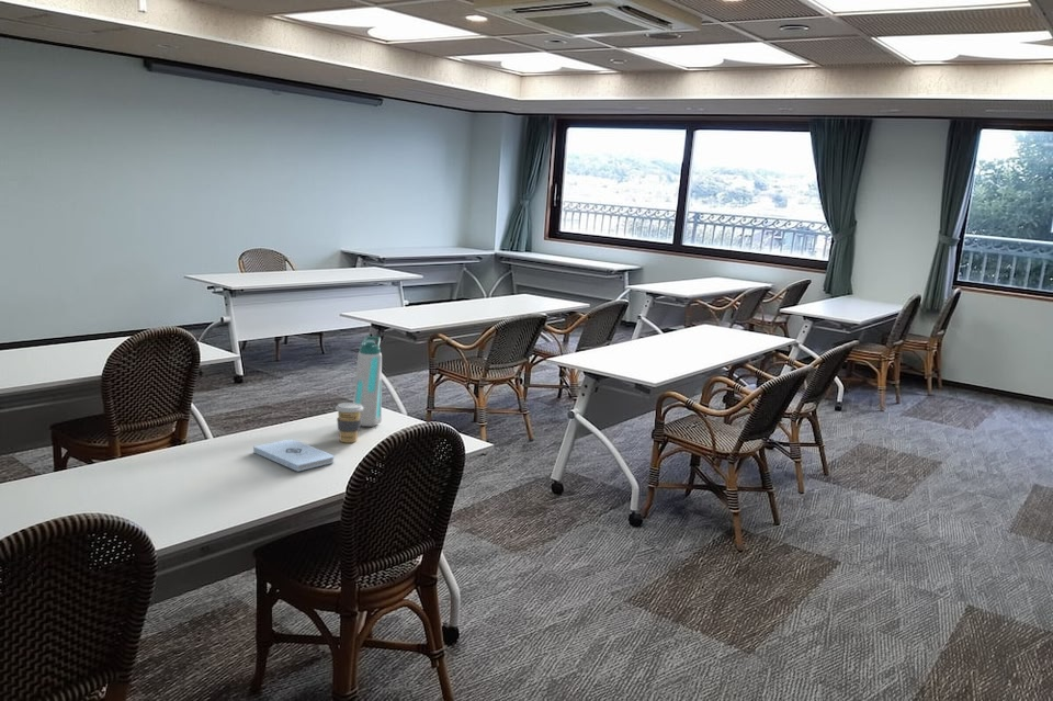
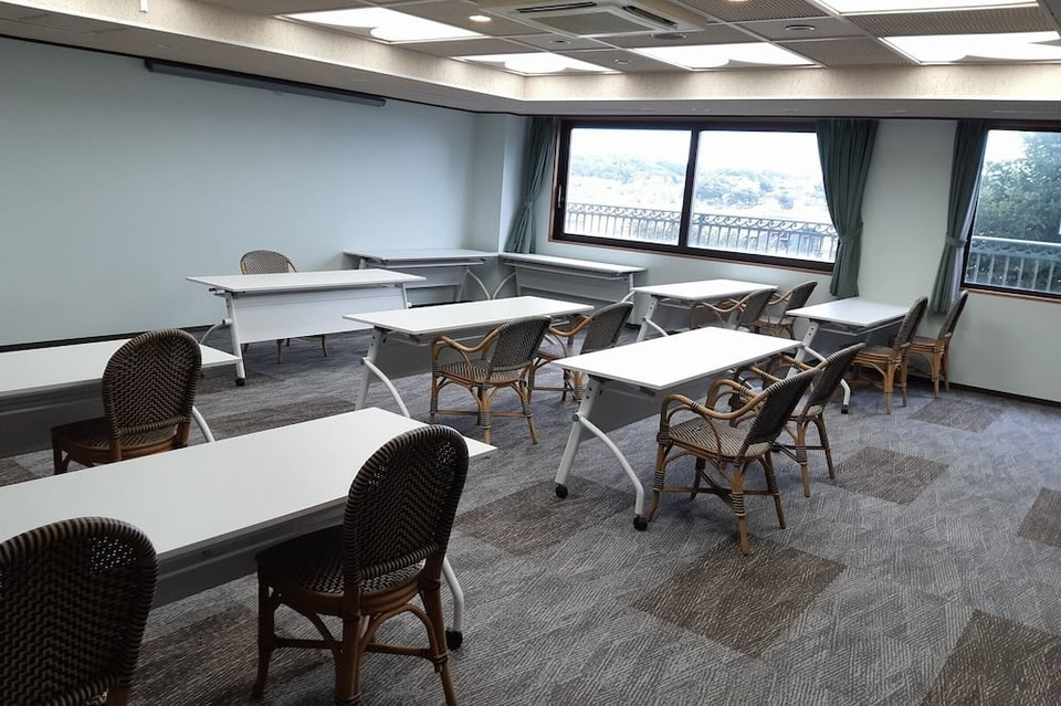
- water bottle (369, 381)
- notepad (294, 454)
- coffee cup (349, 422)
